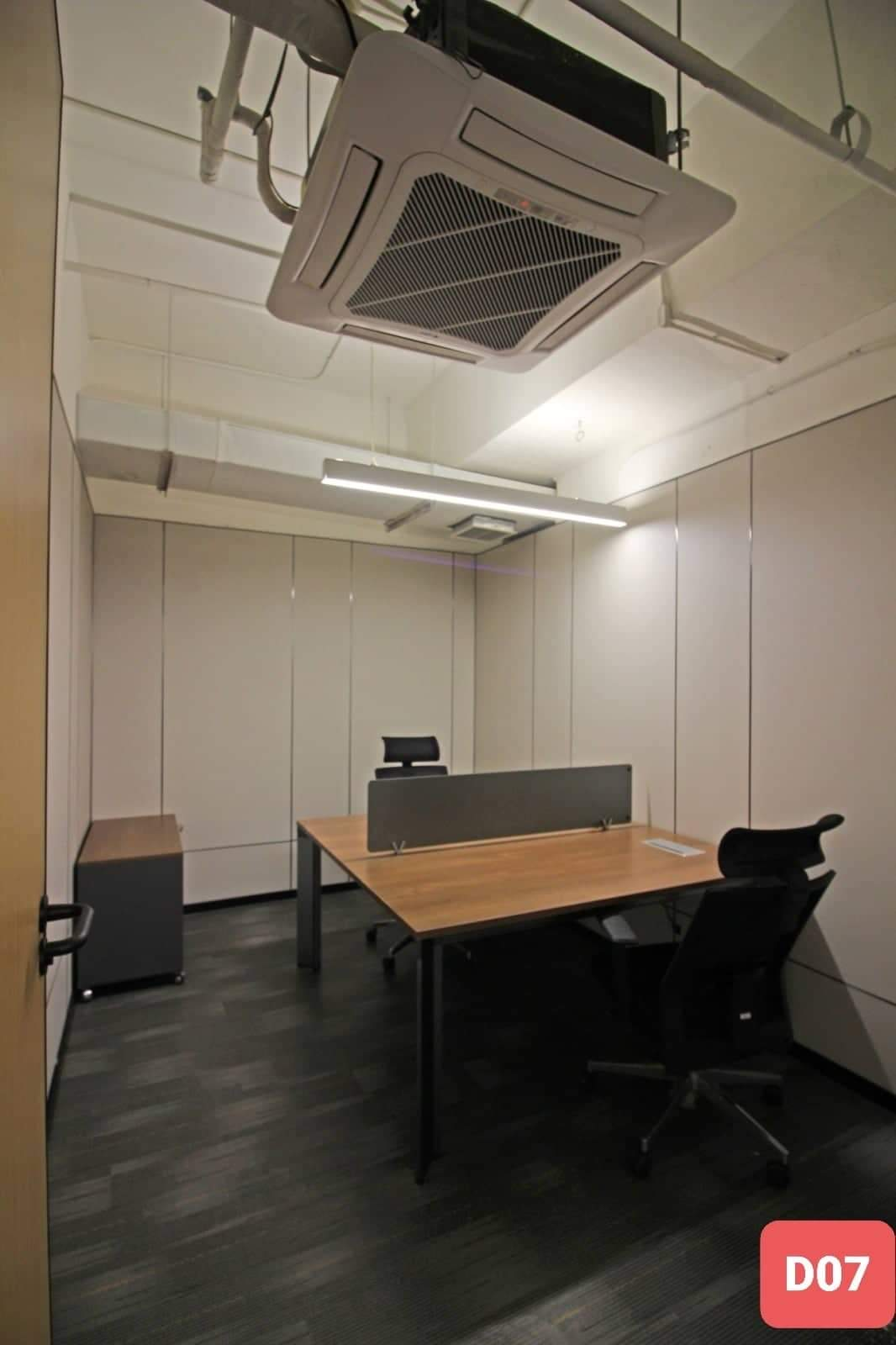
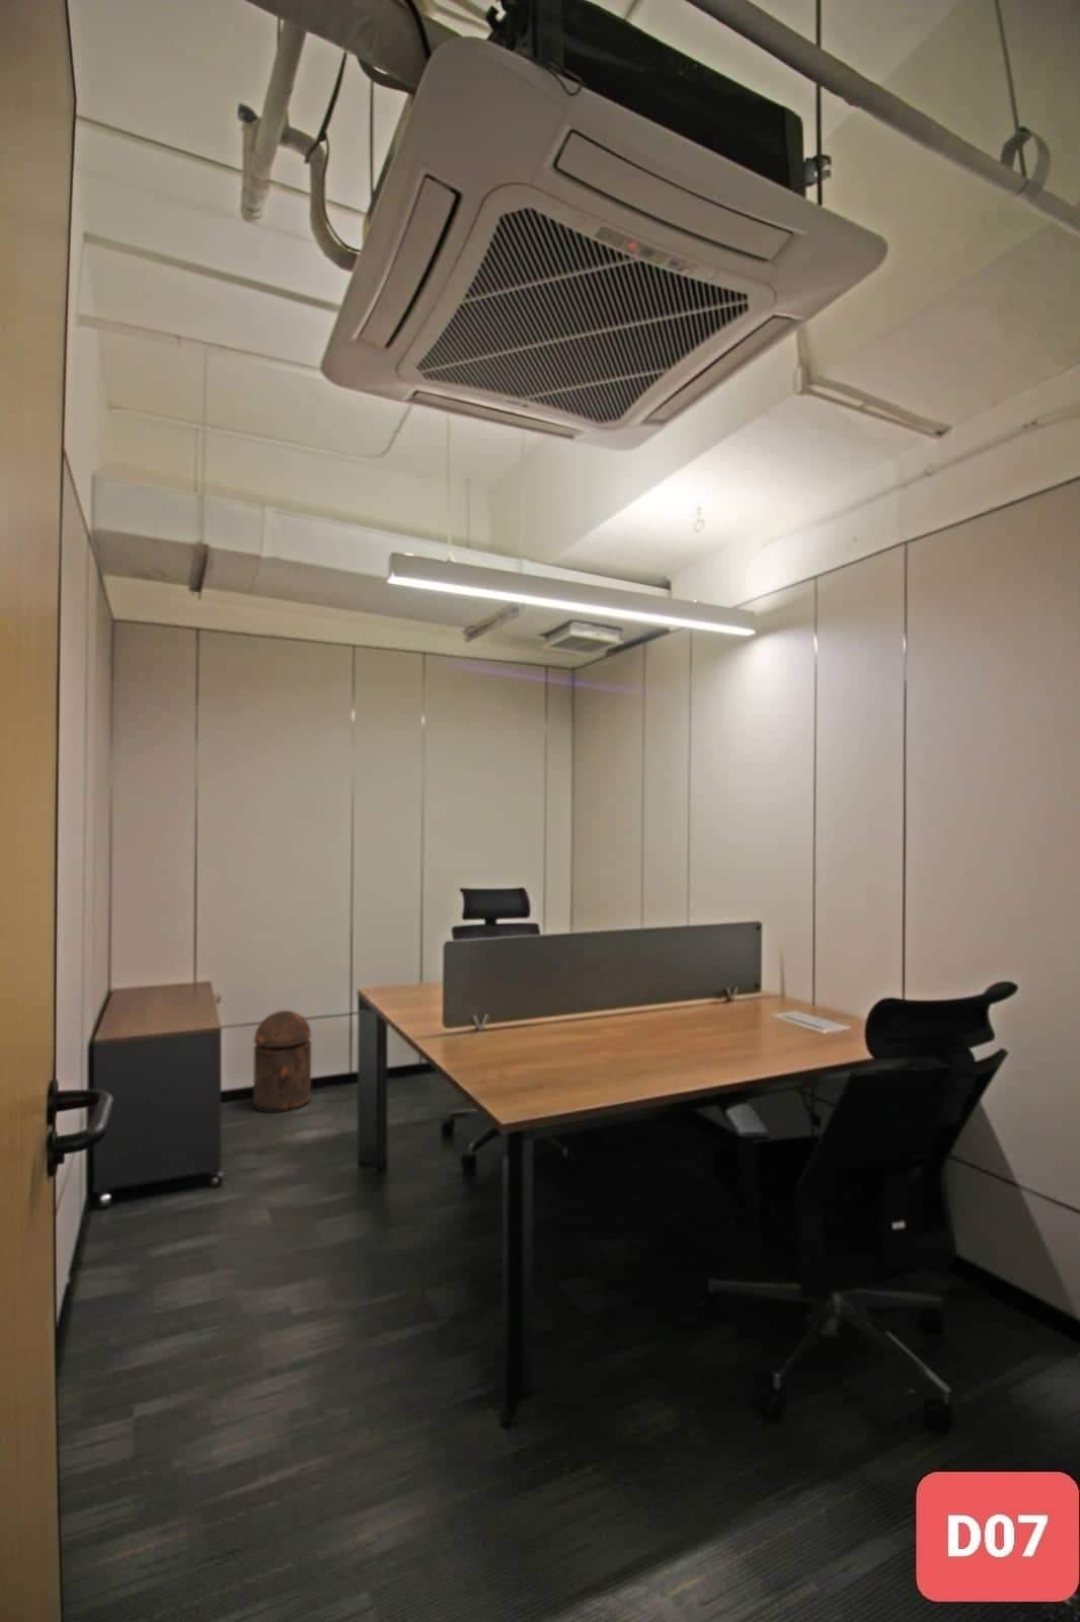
+ trash can (283, 1056)
